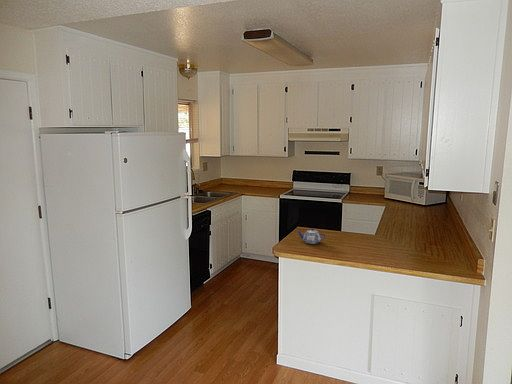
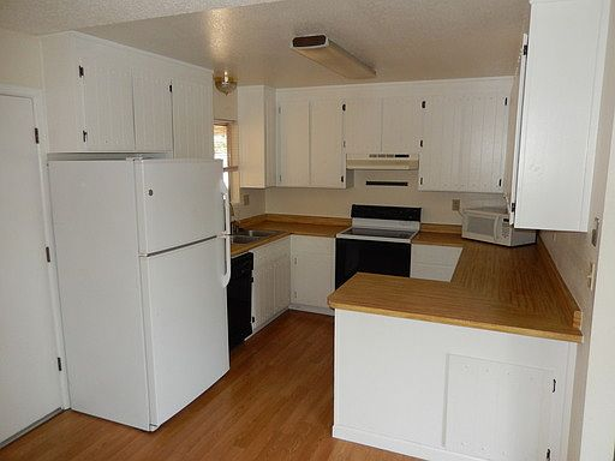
- teapot (310, 235)
